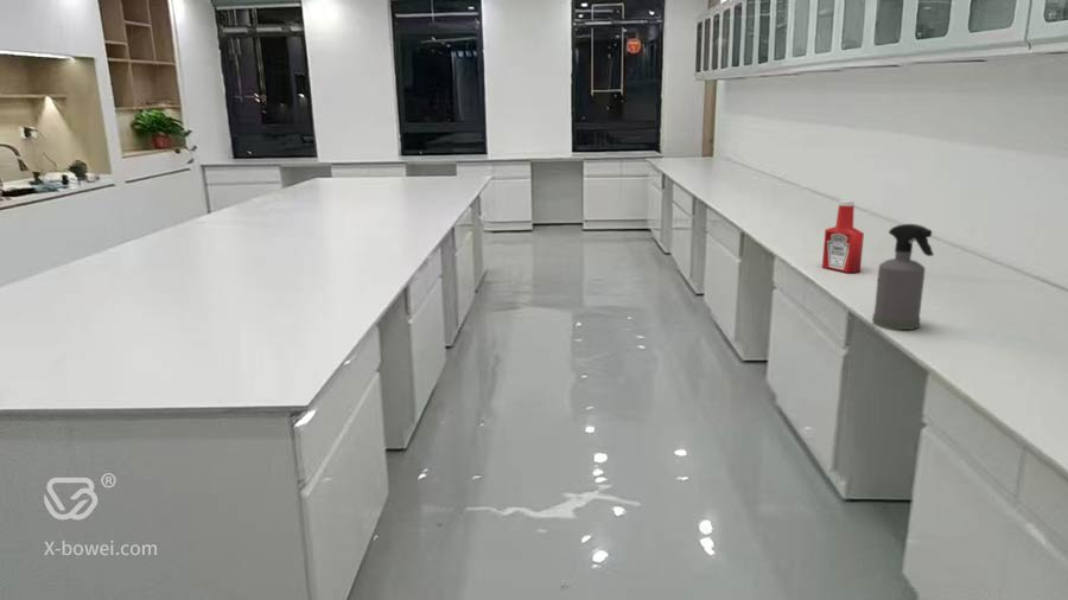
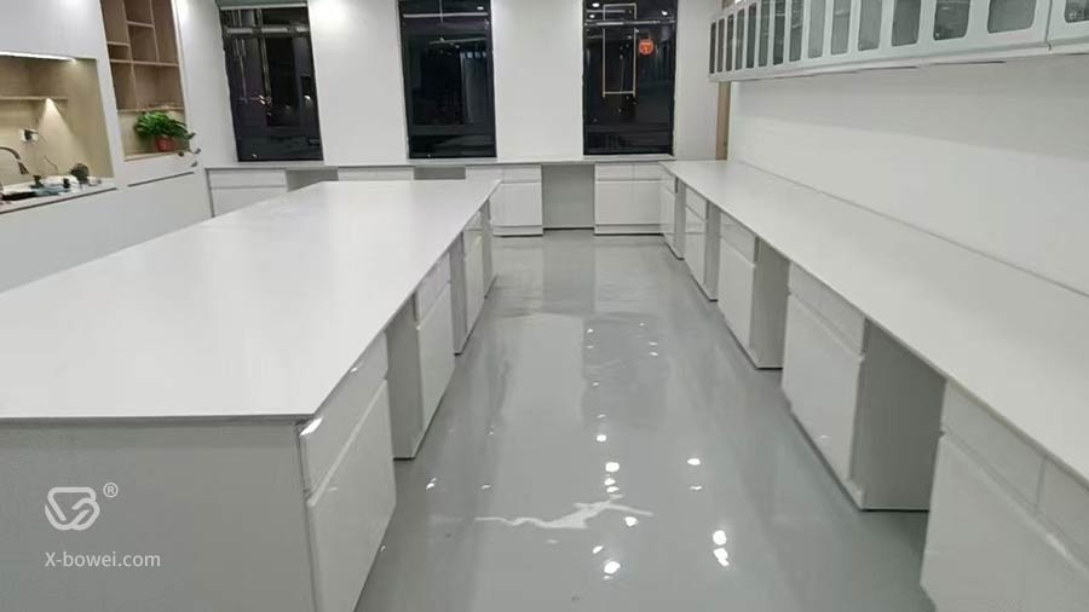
- soap bottle (844, 235)
- spray bottle (904, 275)
